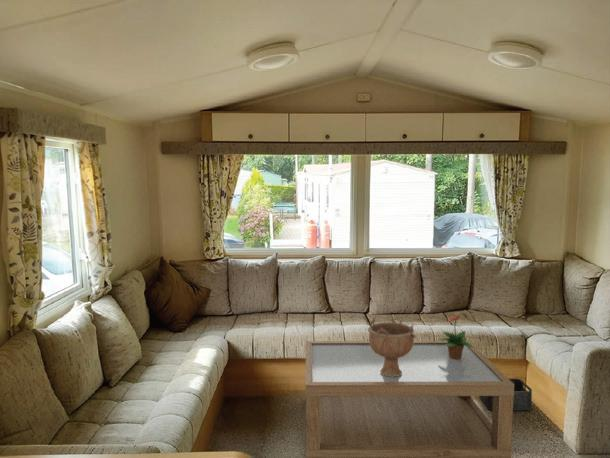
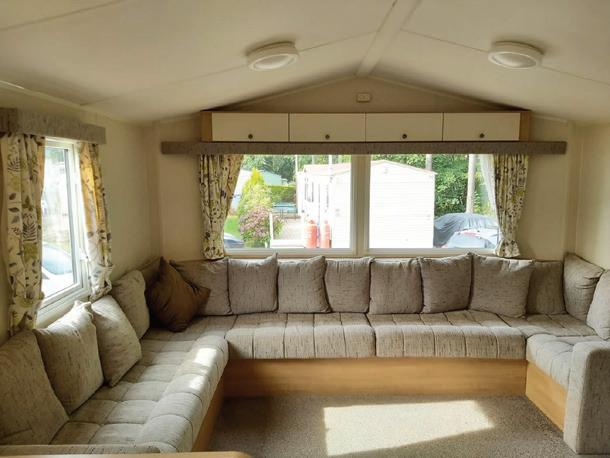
- coffee table (396, 393)
- potted flower (455, 333)
- storage bin (513, 396)
- decorative bowl (391, 344)
